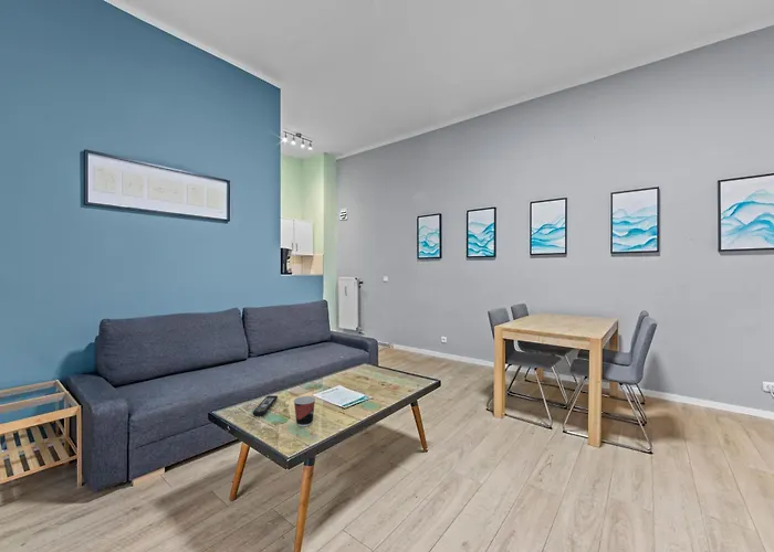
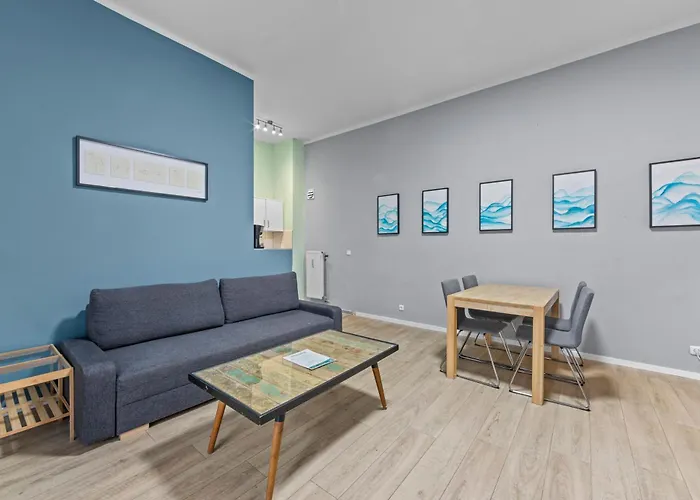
- cup (304, 411)
- remote control (265, 405)
